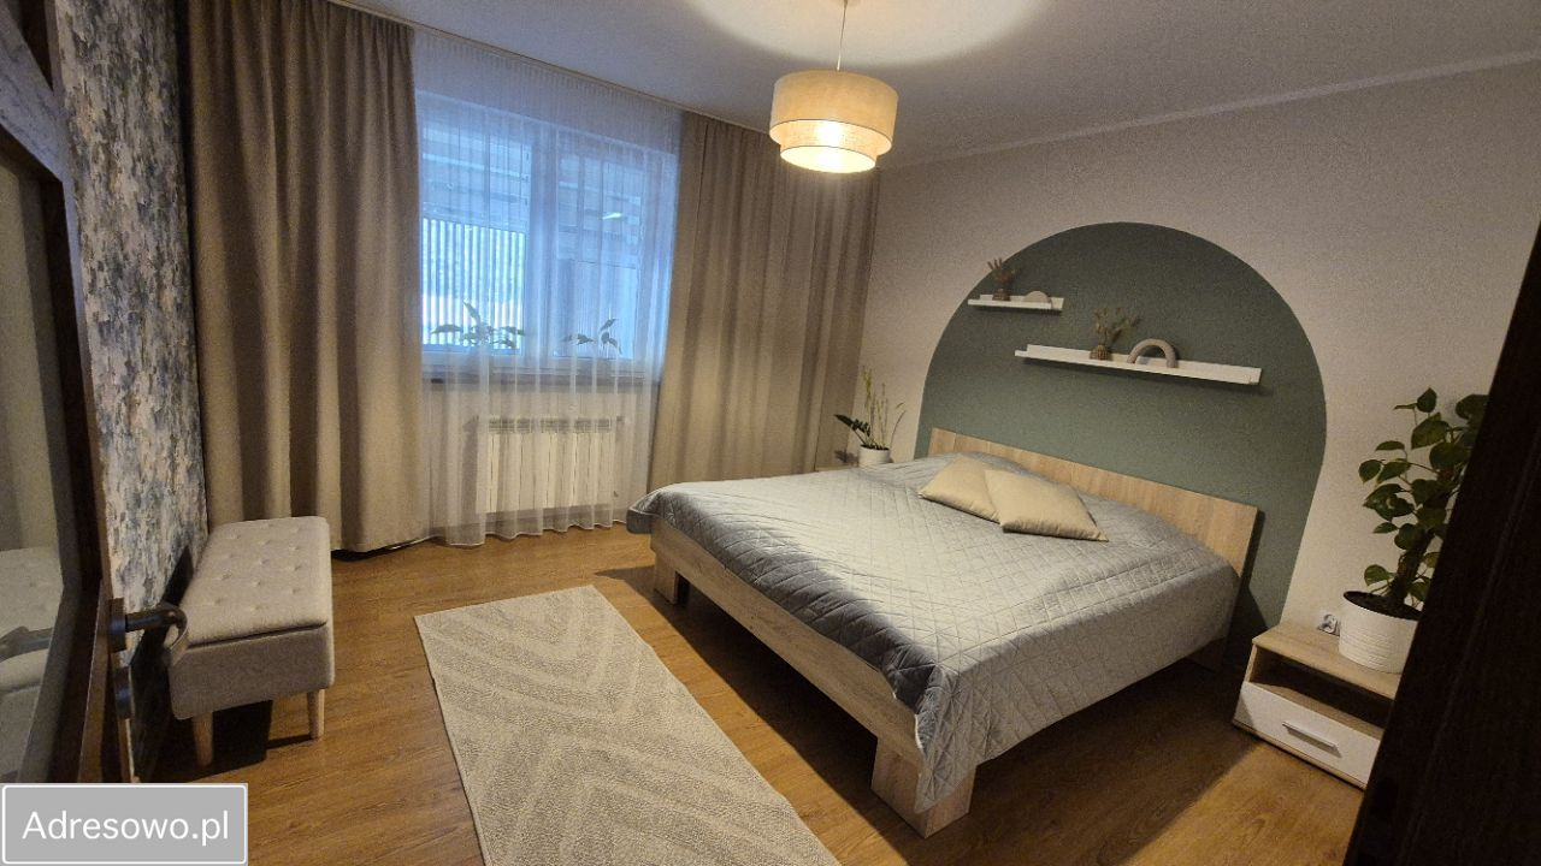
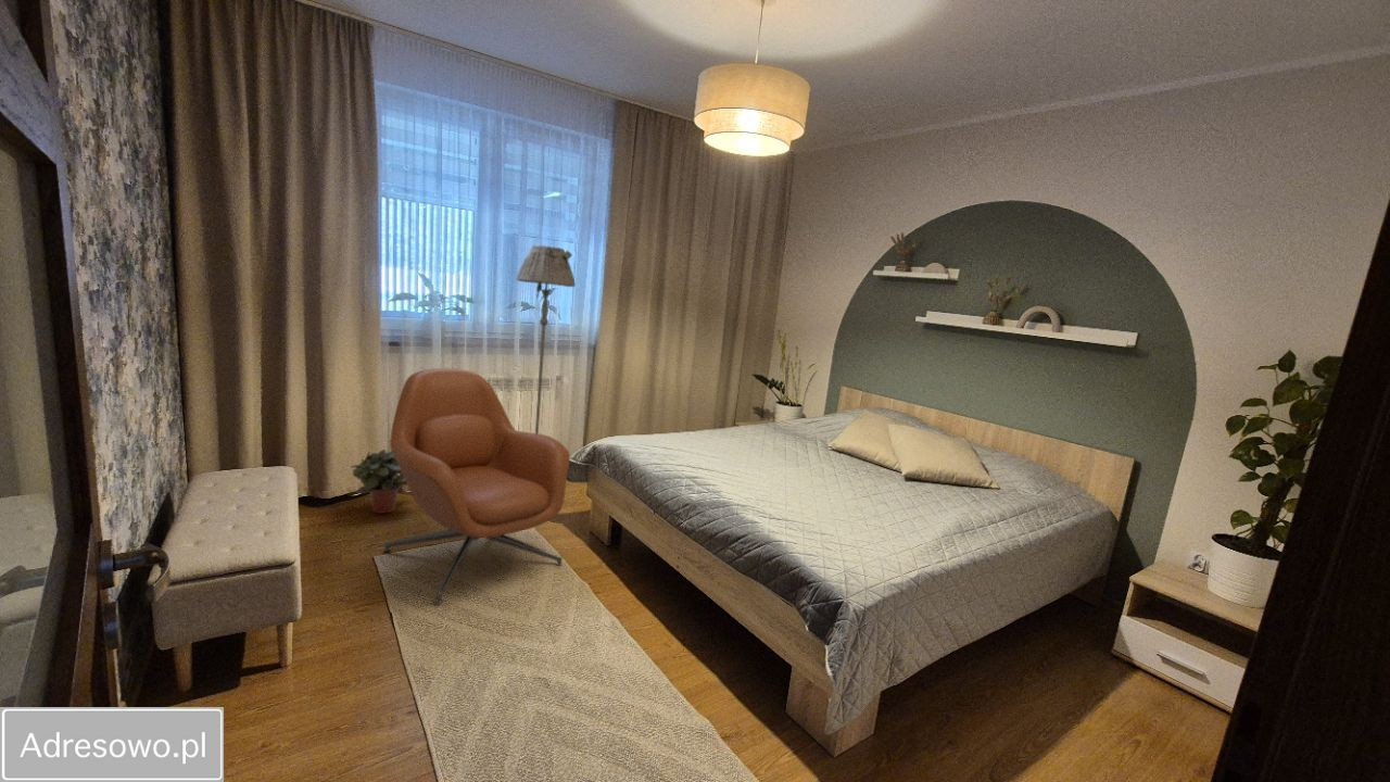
+ floor lamp (540, 374)
+ potted plant (386, 479)
+ armchair (475, 469)
